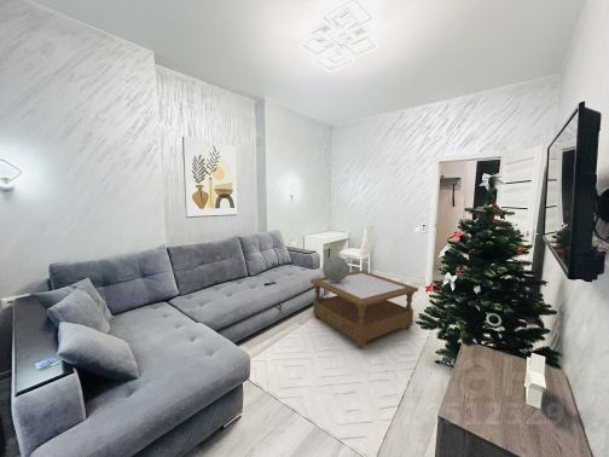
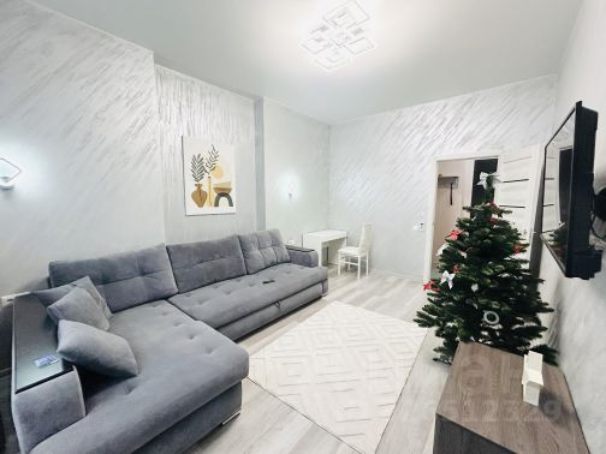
- coffee table (361, 303)
- decorative sphere (335, 268)
